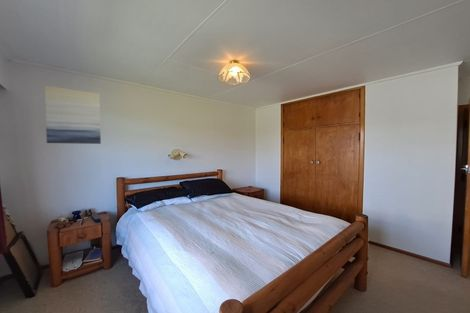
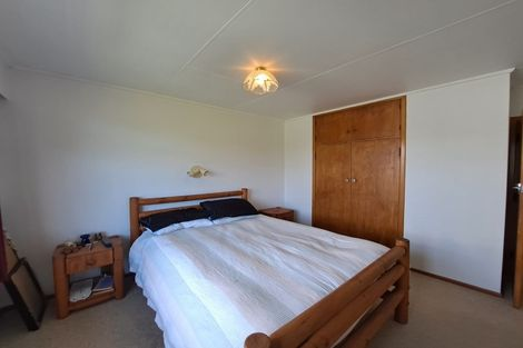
- wall art (74, 116)
